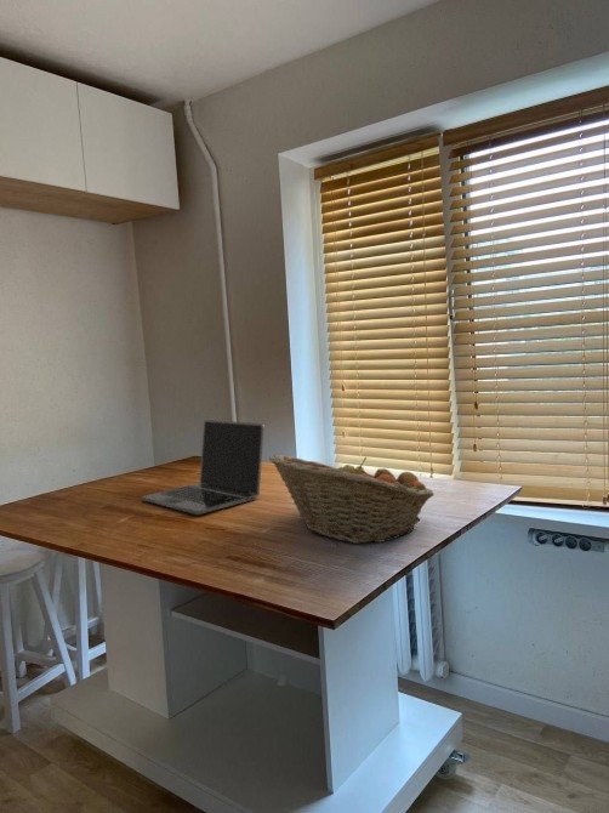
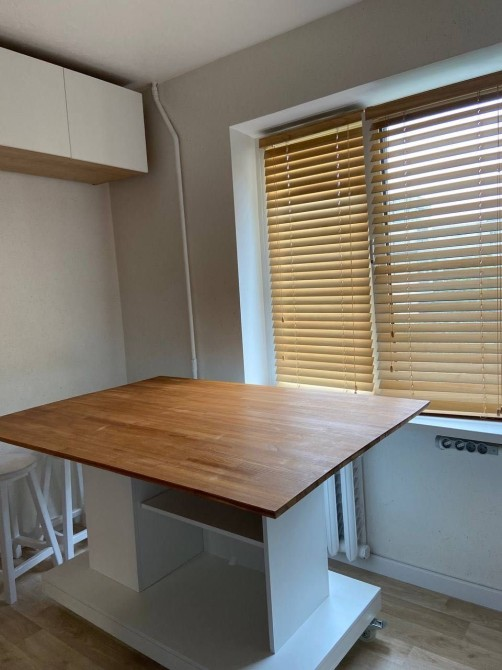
- laptop (201, 462)
- fruit basket (348, 488)
